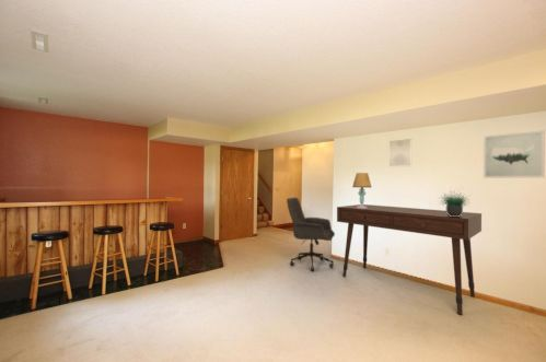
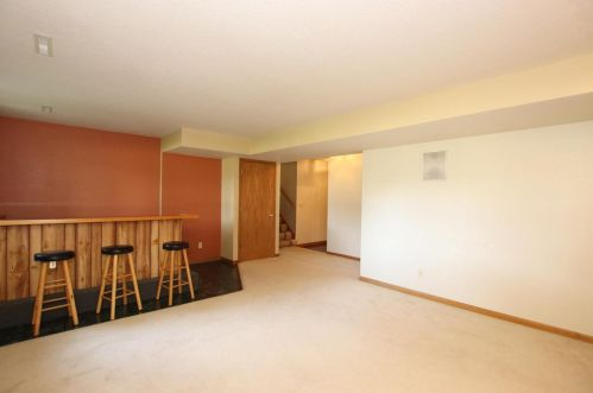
- potted plant (453, 200)
- office chair (310, 231)
- wall art (512, 155)
- table lamp (361, 190)
- desk (406, 231)
